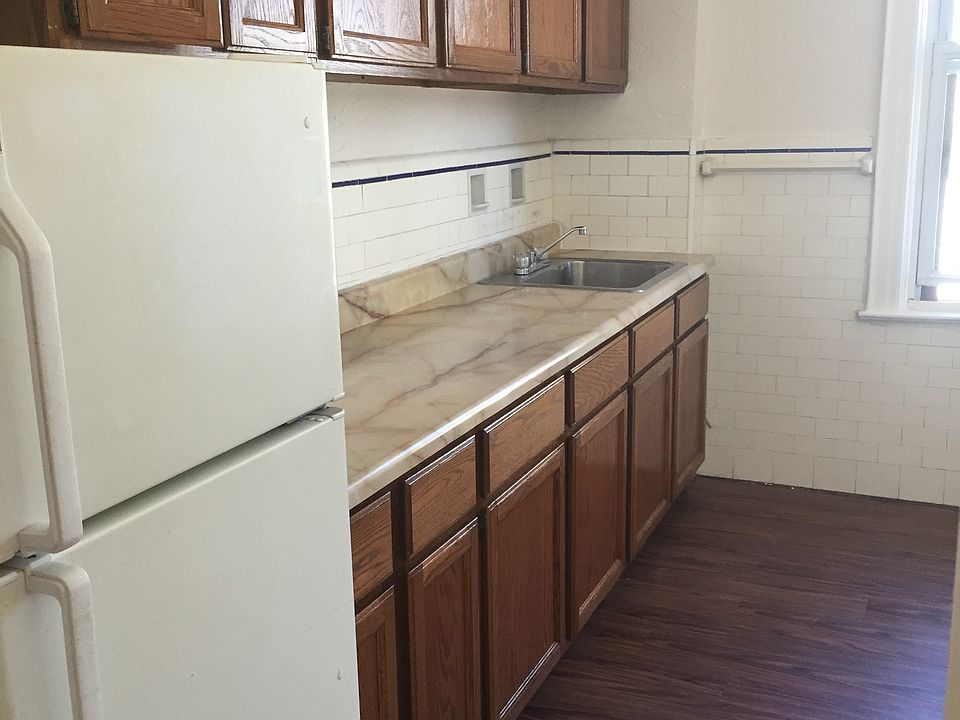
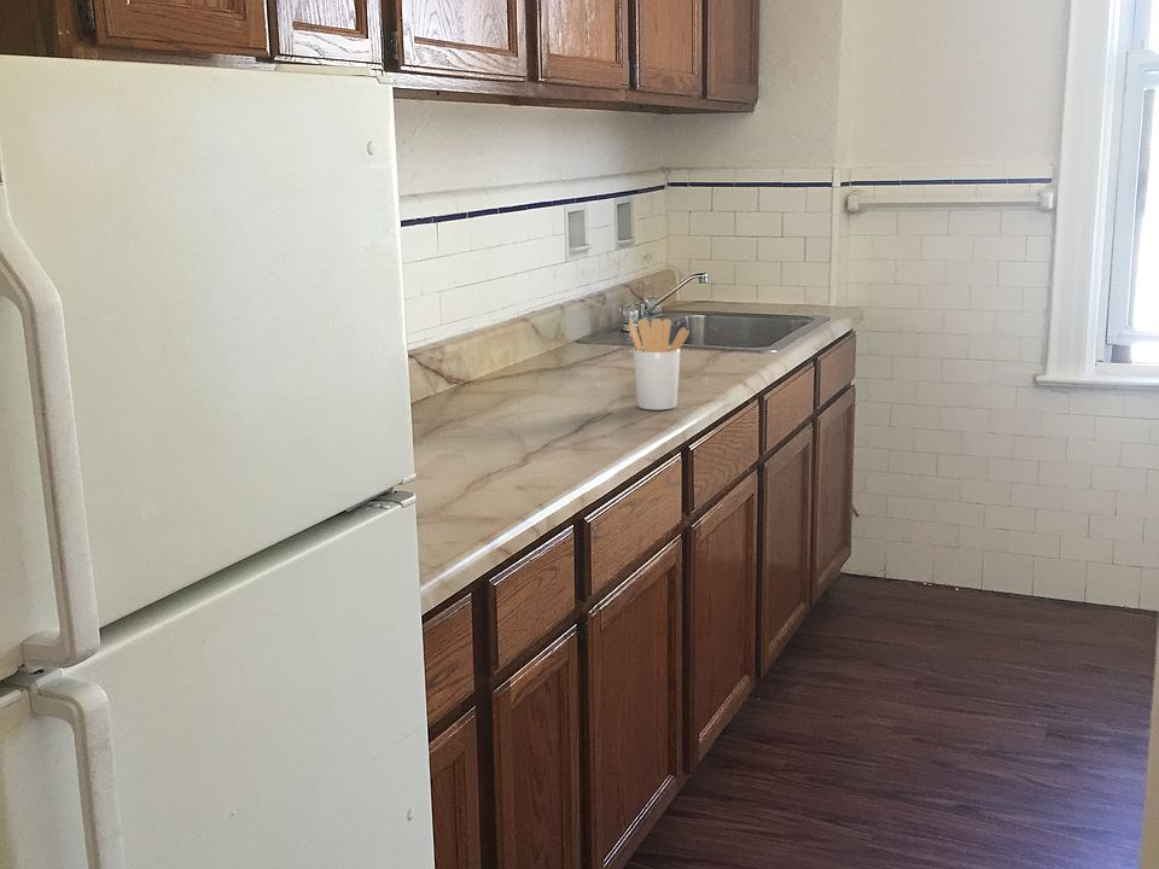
+ utensil holder (656, 361)
